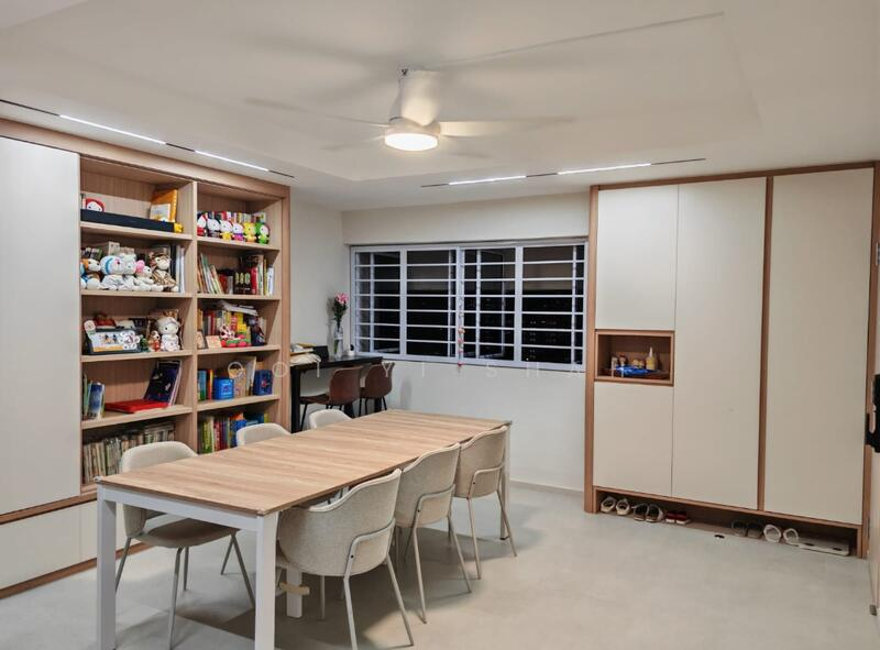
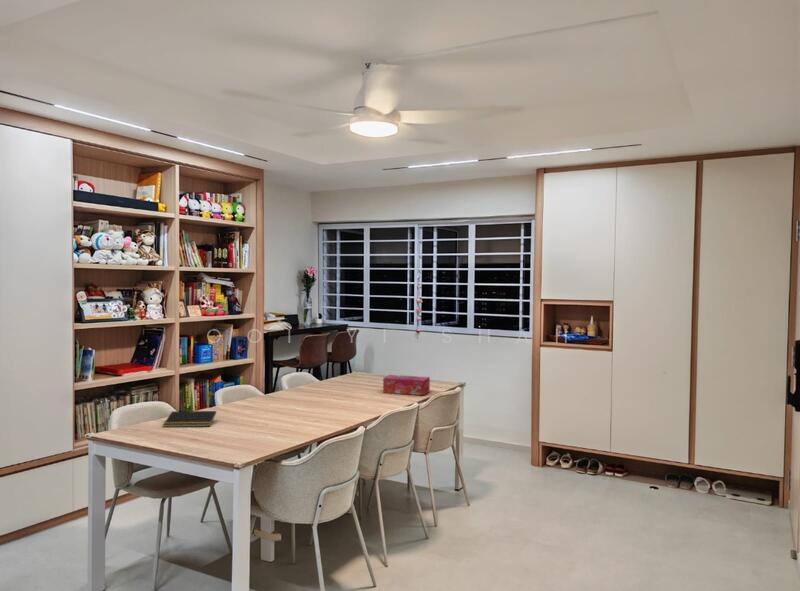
+ notepad (190, 418)
+ tissue box (406, 384)
